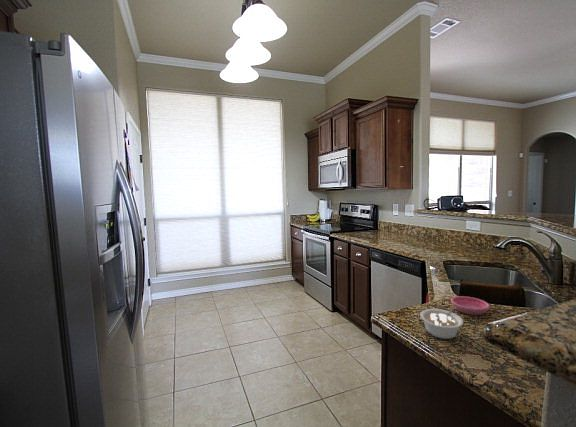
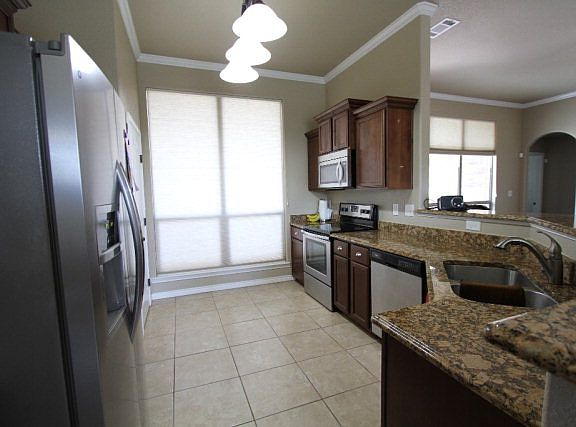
- legume (440, 322)
- saucer (469, 305)
